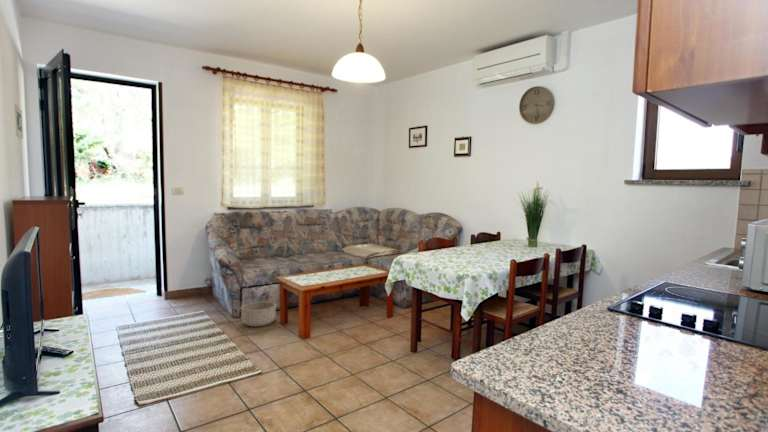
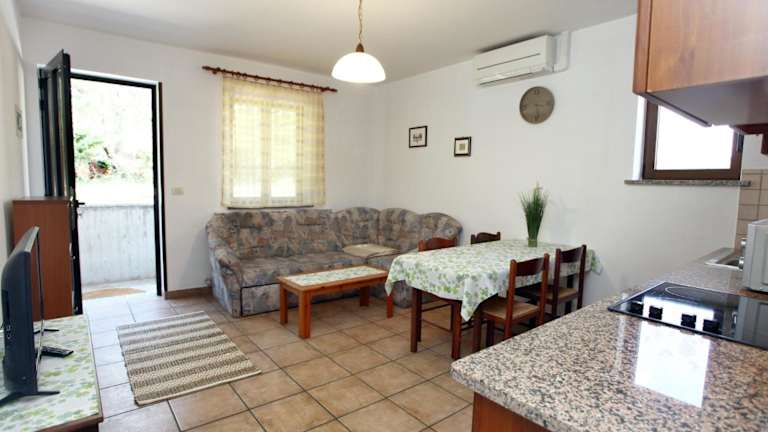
- basket (259, 301)
